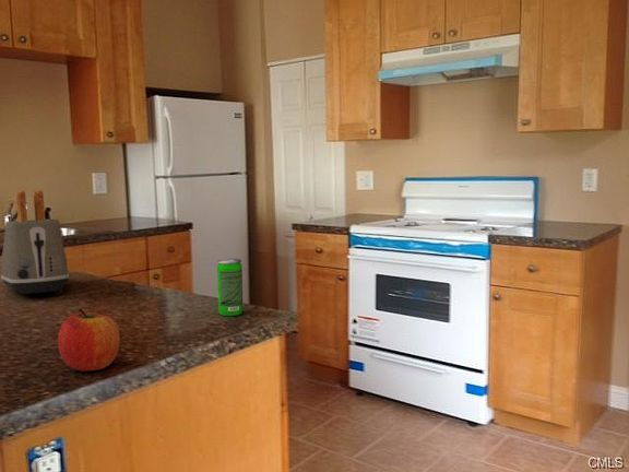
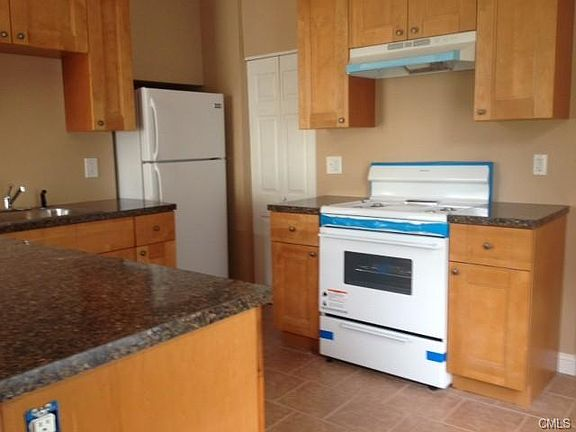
- toaster (33, 239)
- apple (90, 338)
- beverage can (229, 286)
